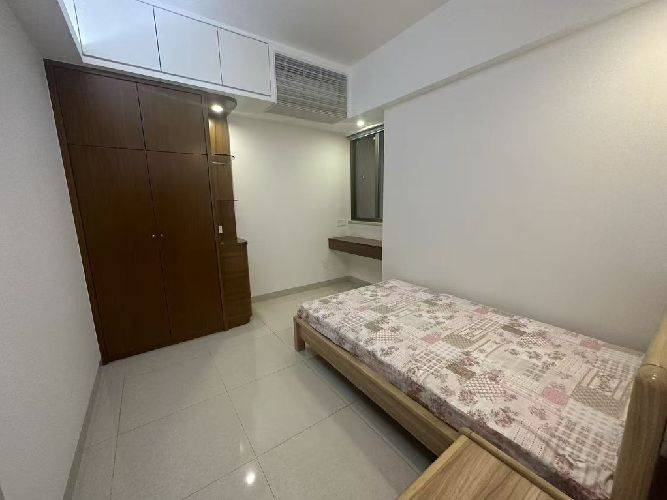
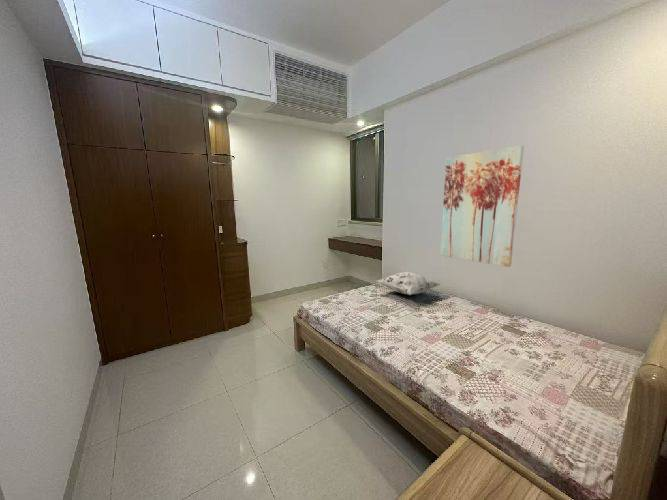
+ decorative pillow (407, 282)
+ wall art (476, 208)
